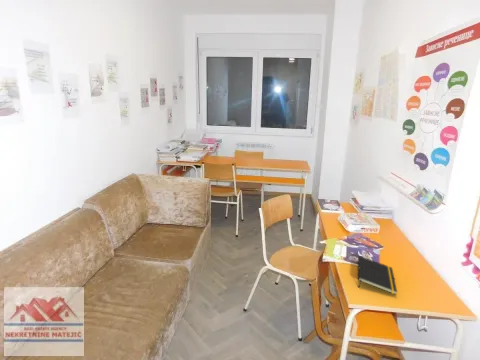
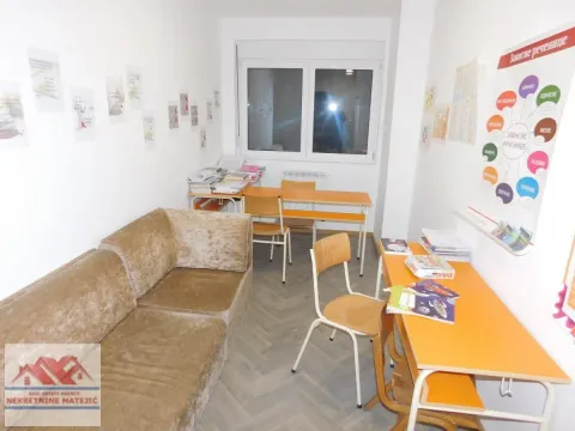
- notepad (376, 273)
